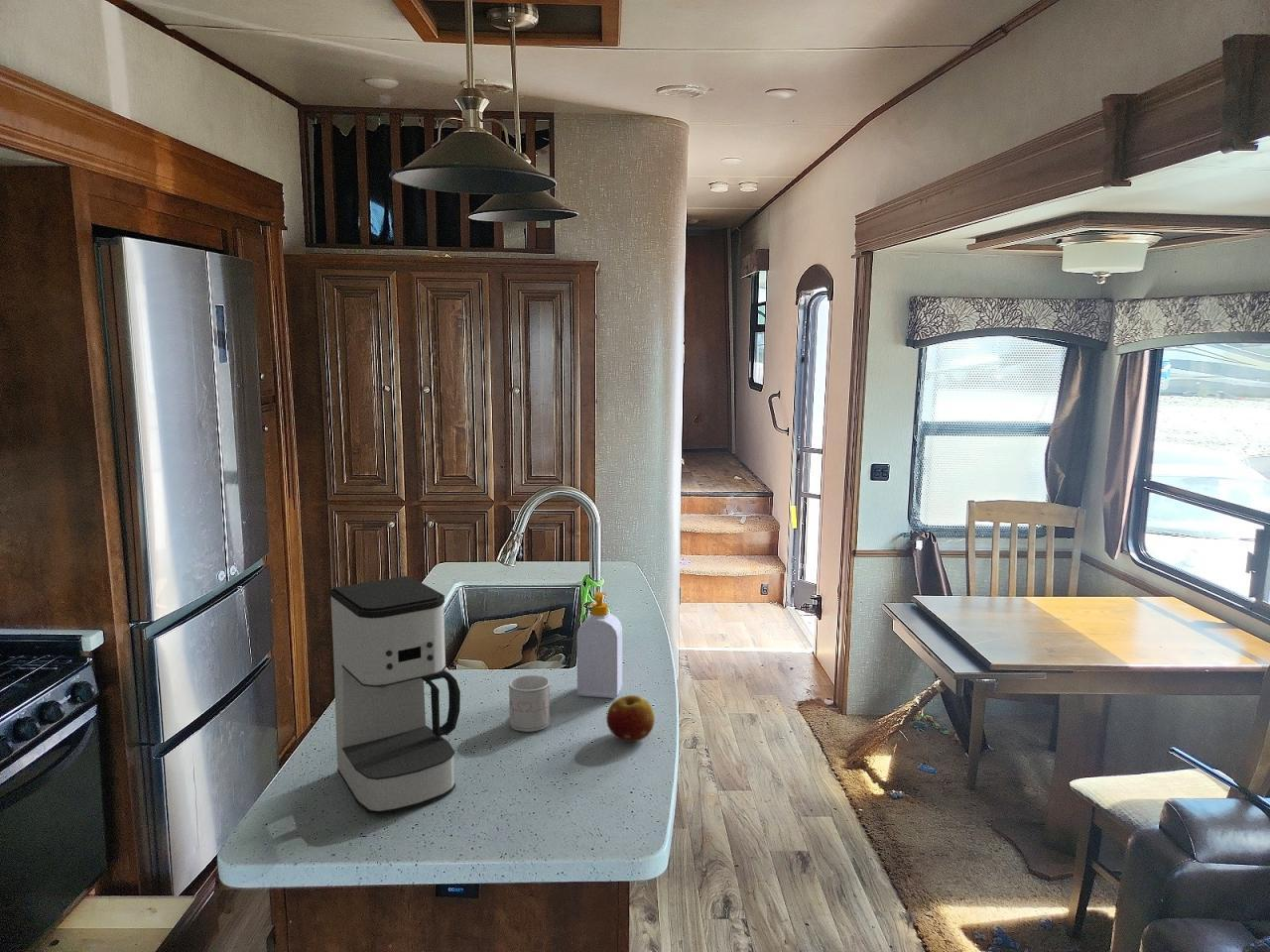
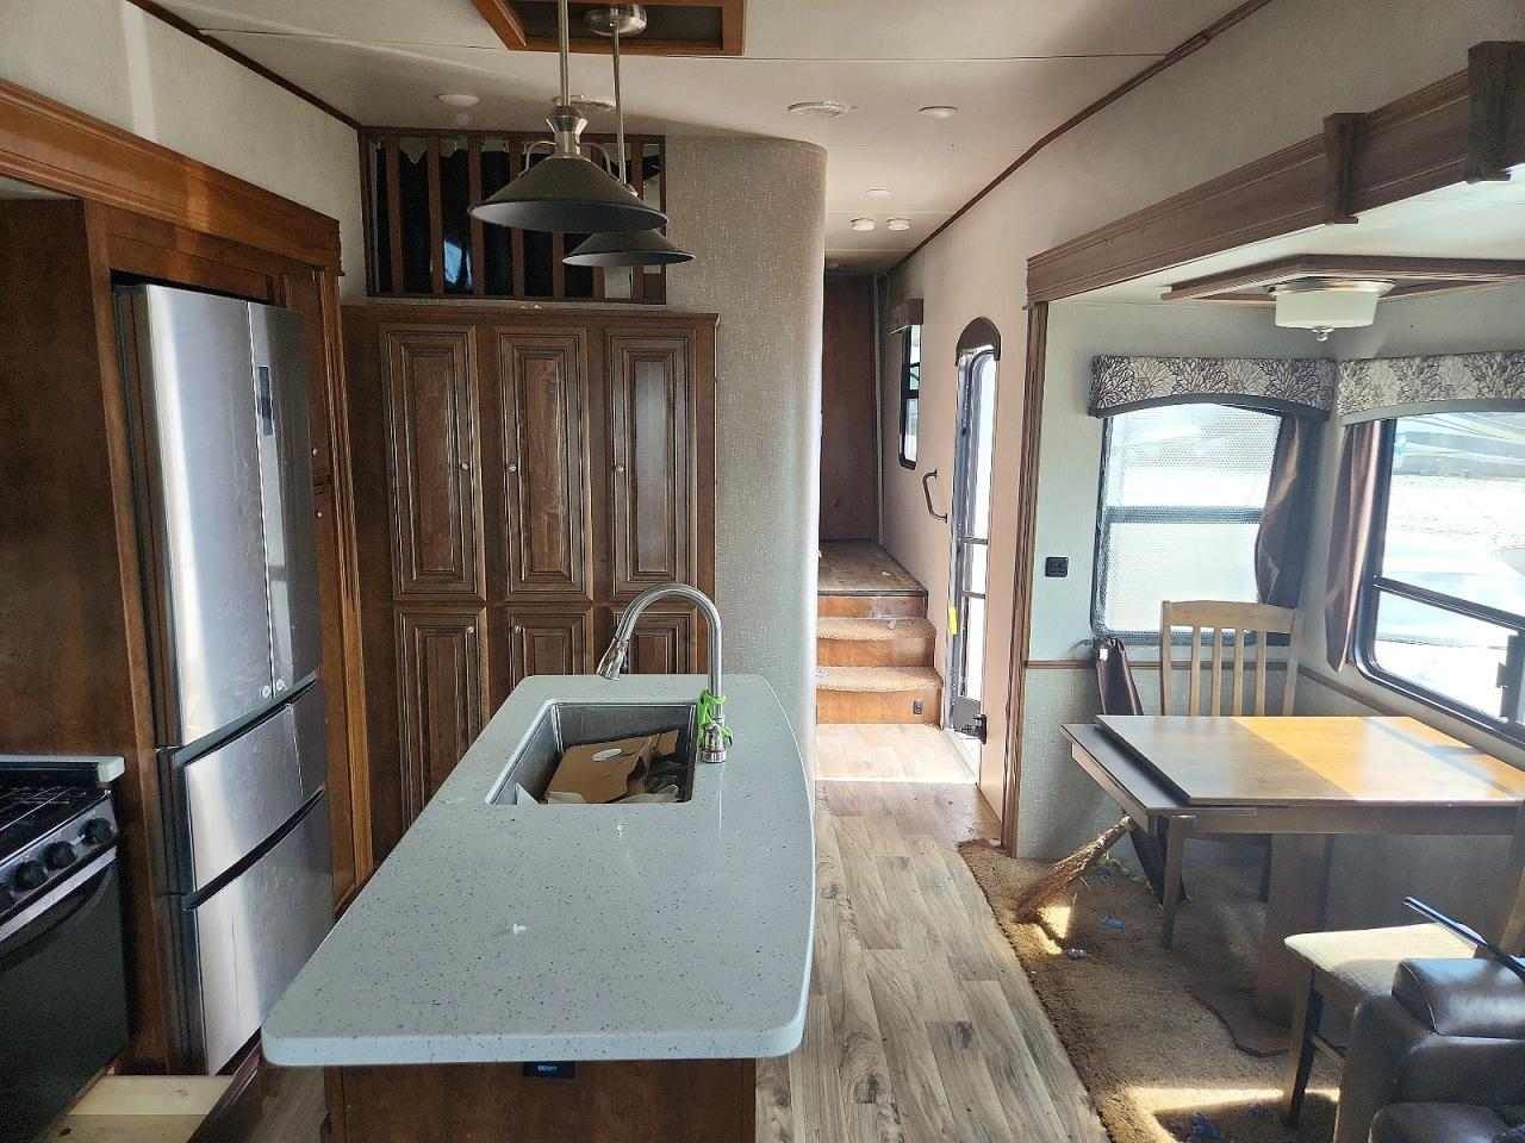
- mug (534, 699)
- soap bottle (599, 643)
- coffee maker (402, 686)
- fruit (630, 718)
